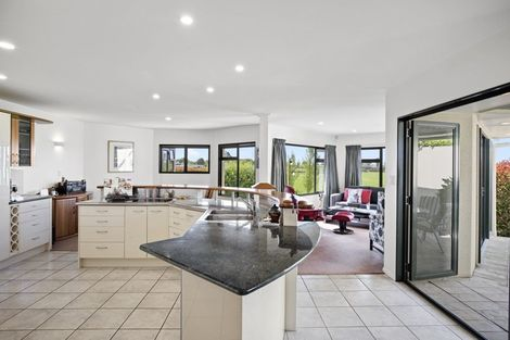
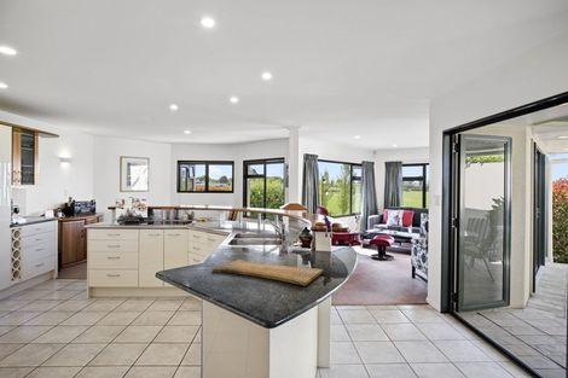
+ cutting board (267, 271)
